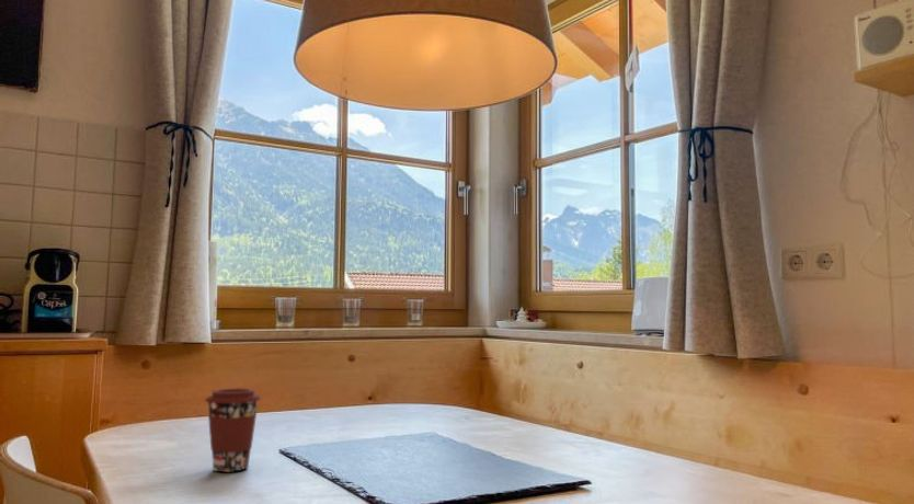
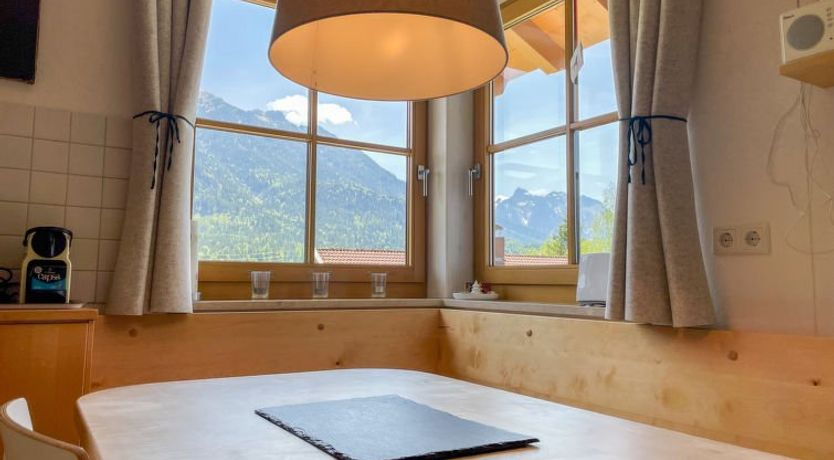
- coffee cup (231, 428)
